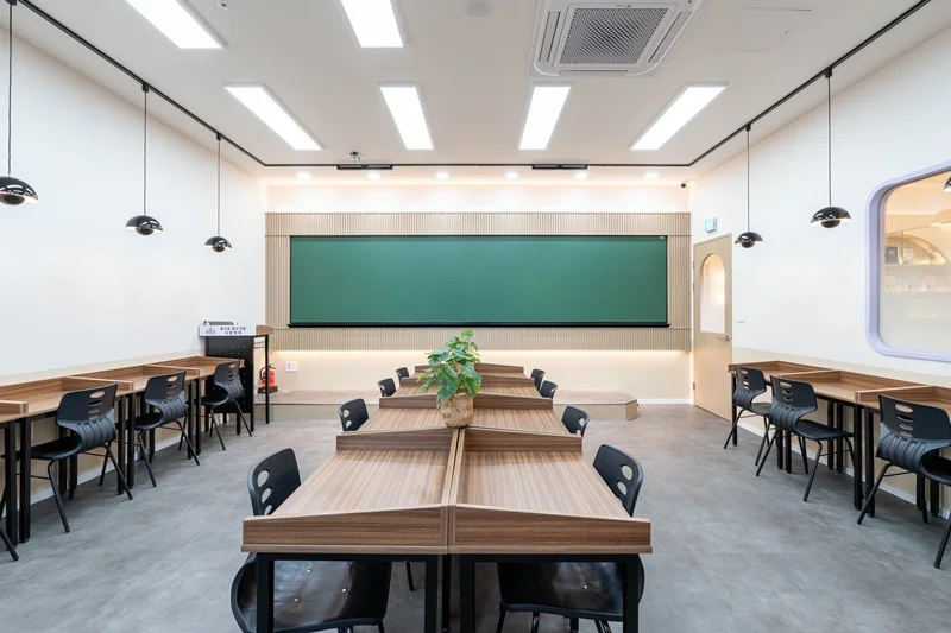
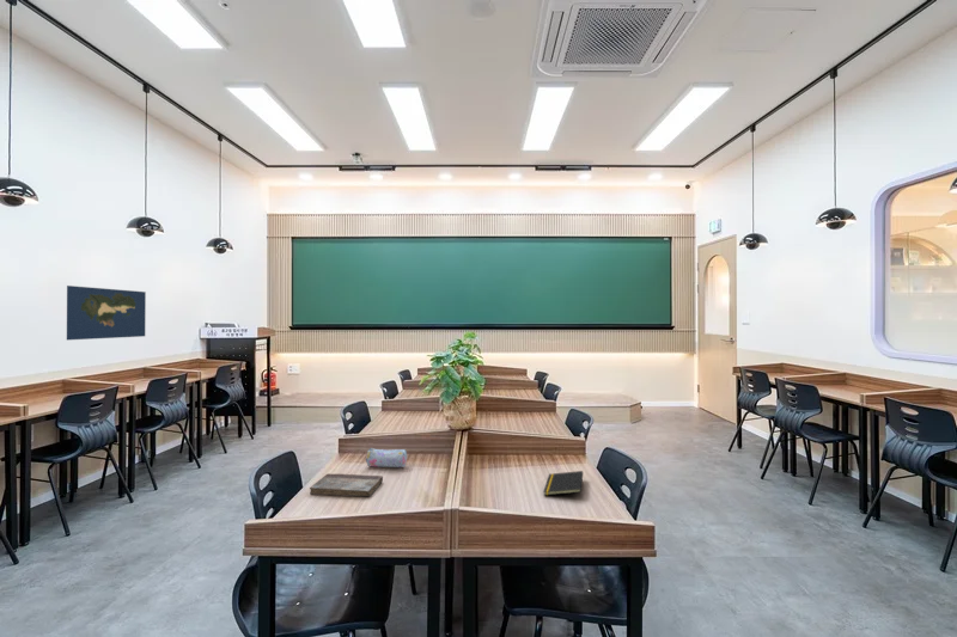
+ pencil case (386, 457)
+ book (347, 484)
+ notepad (563, 482)
+ map (109, 313)
